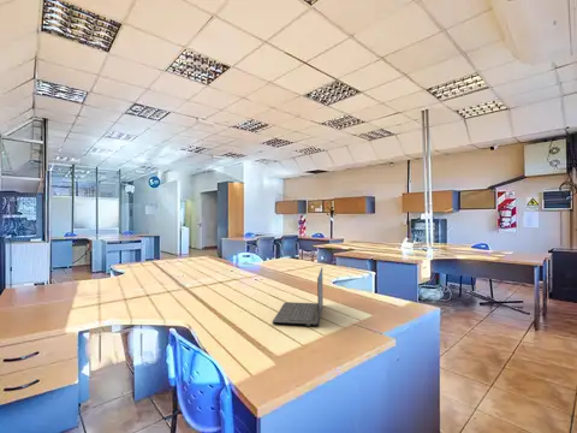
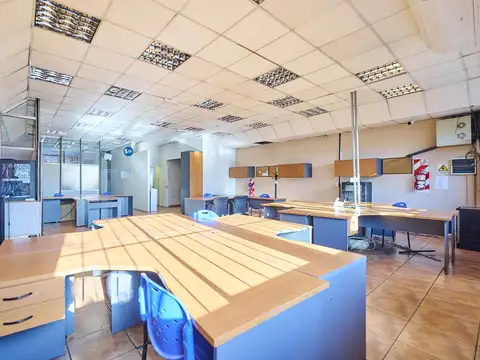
- laptop (299, 303)
